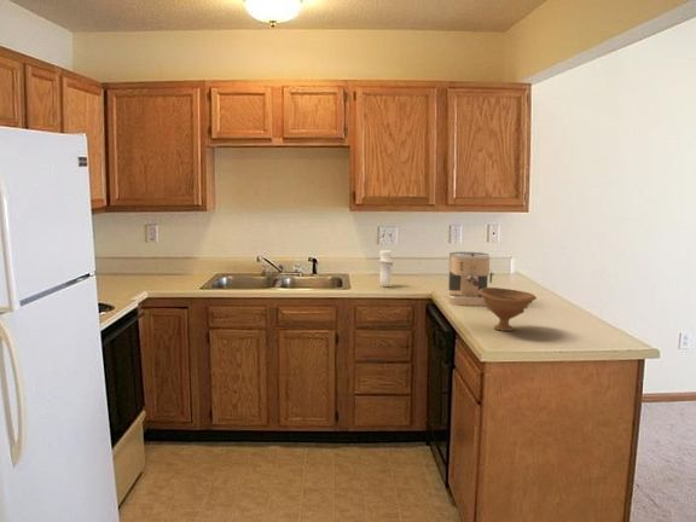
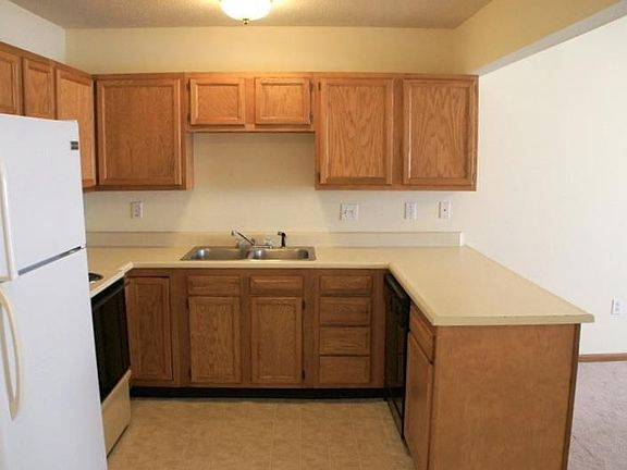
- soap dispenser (381, 269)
- bowl (506, 309)
- coffee maker (470, 277)
